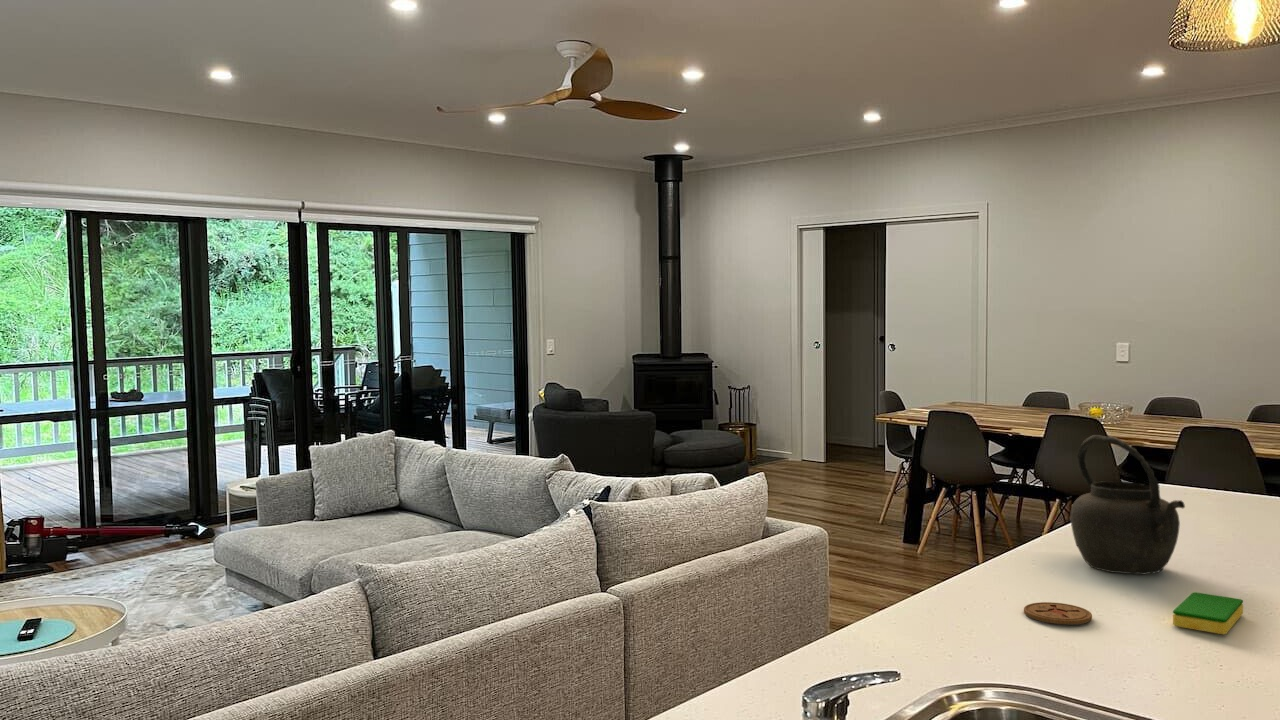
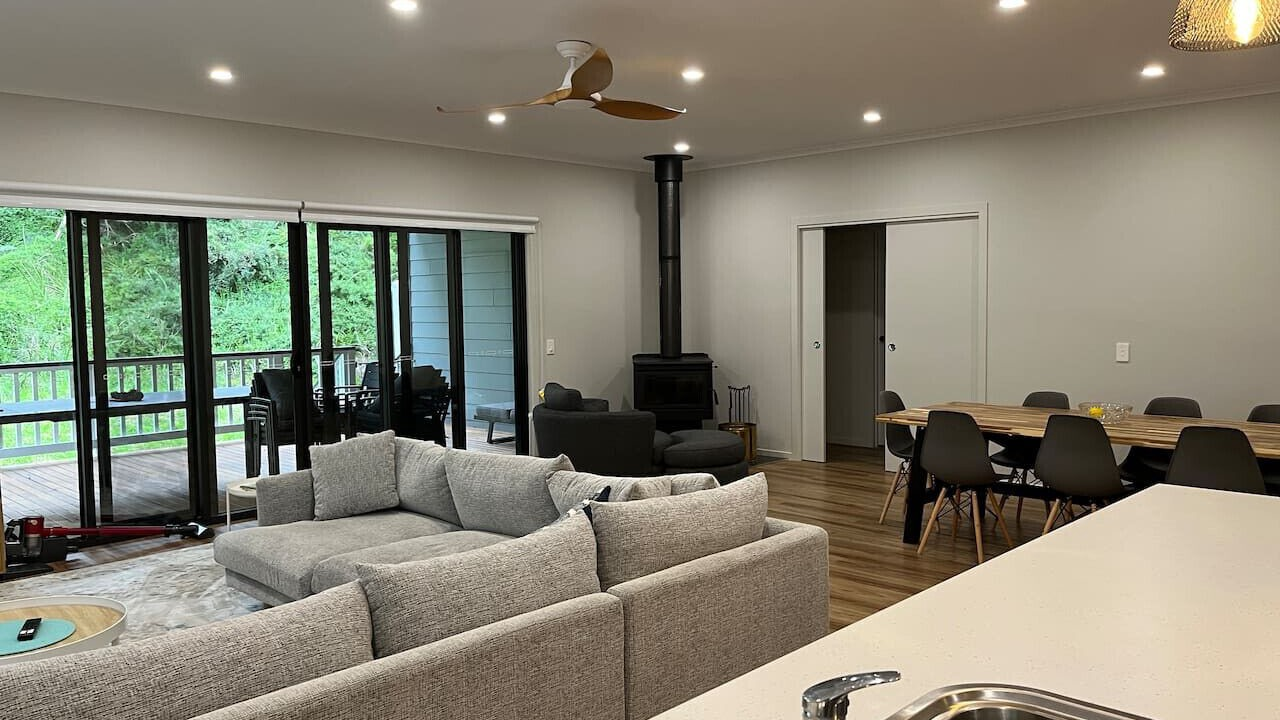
- dish sponge (1208, 612)
- kettle (1129, 503)
- coaster (1057, 613)
